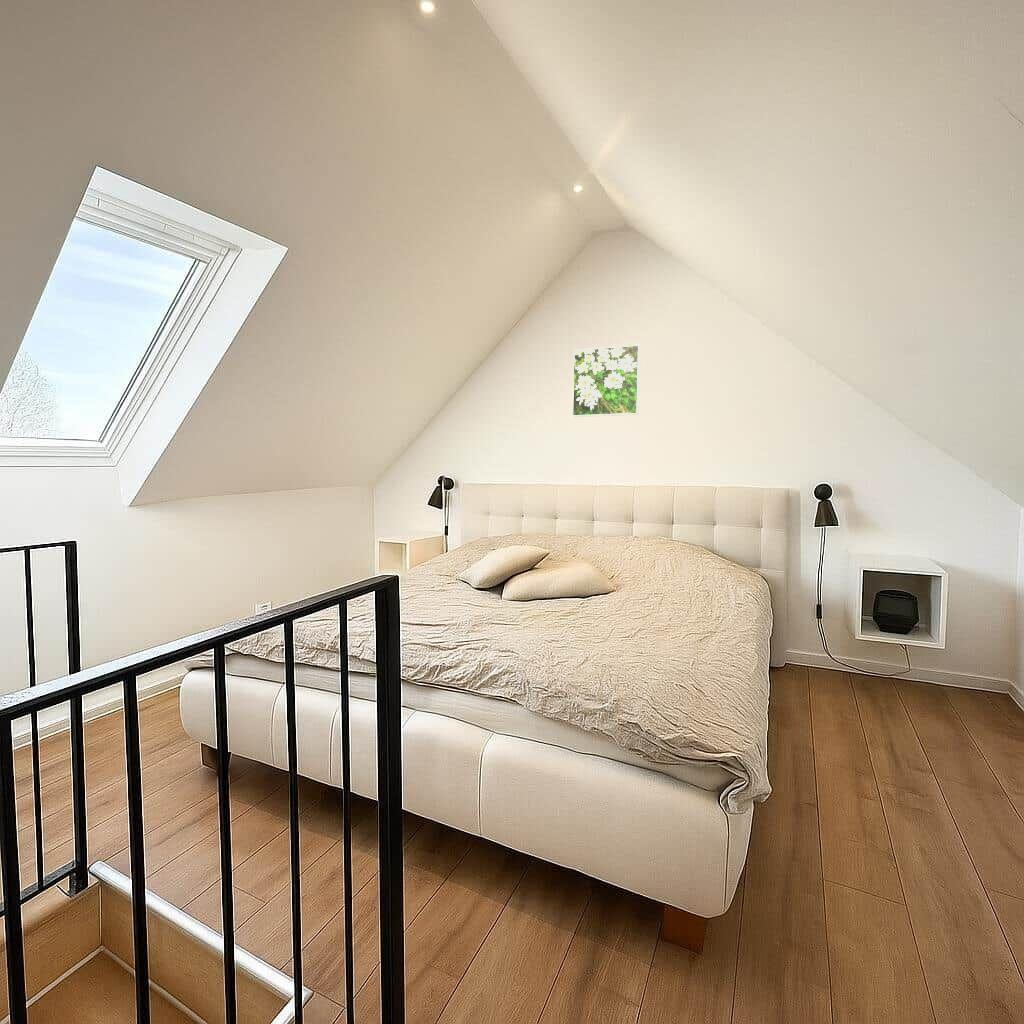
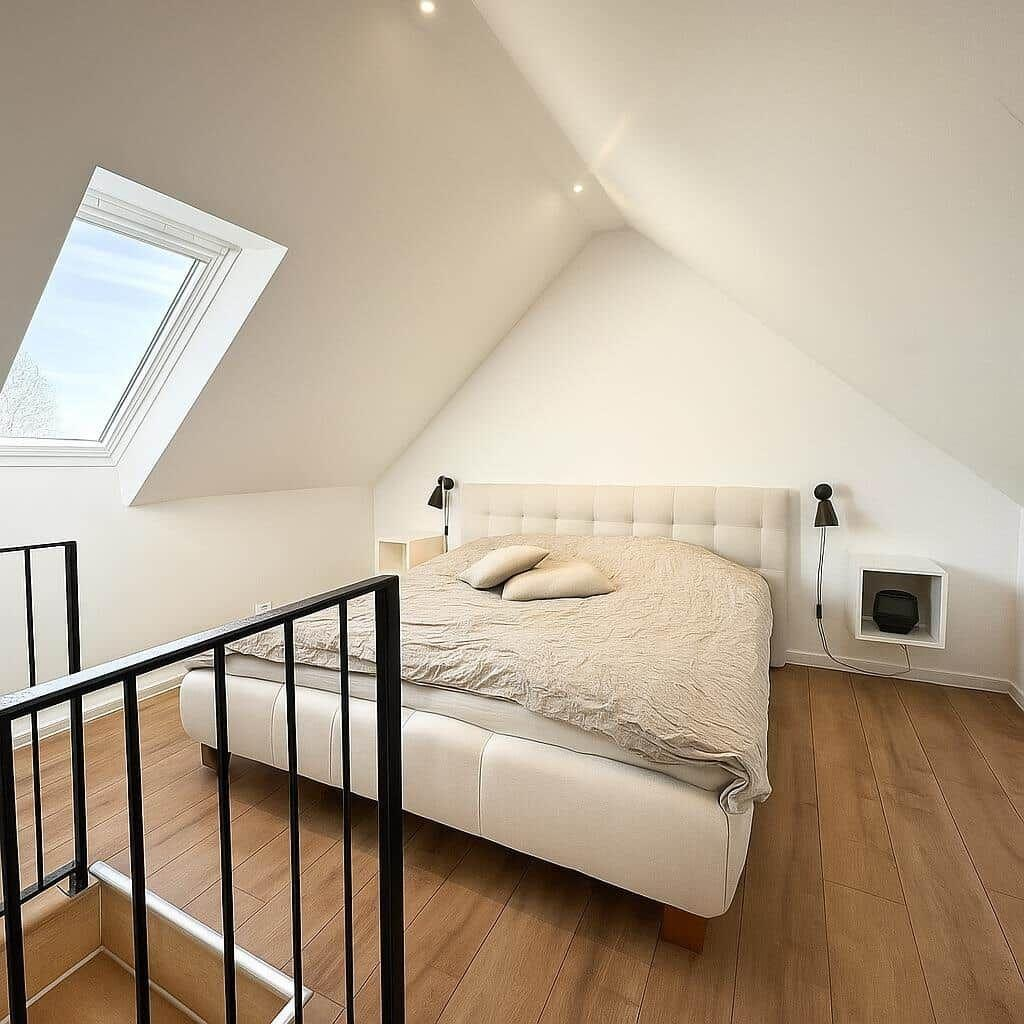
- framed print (605, 381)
